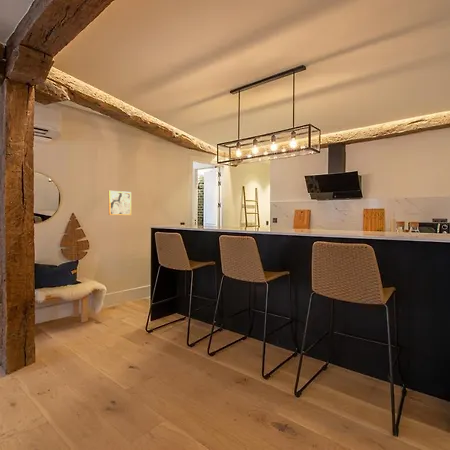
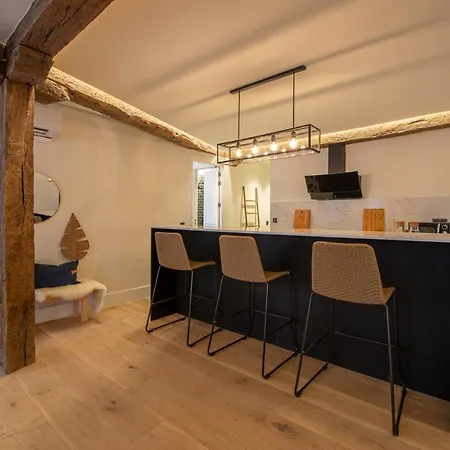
- wall art (120, 203)
